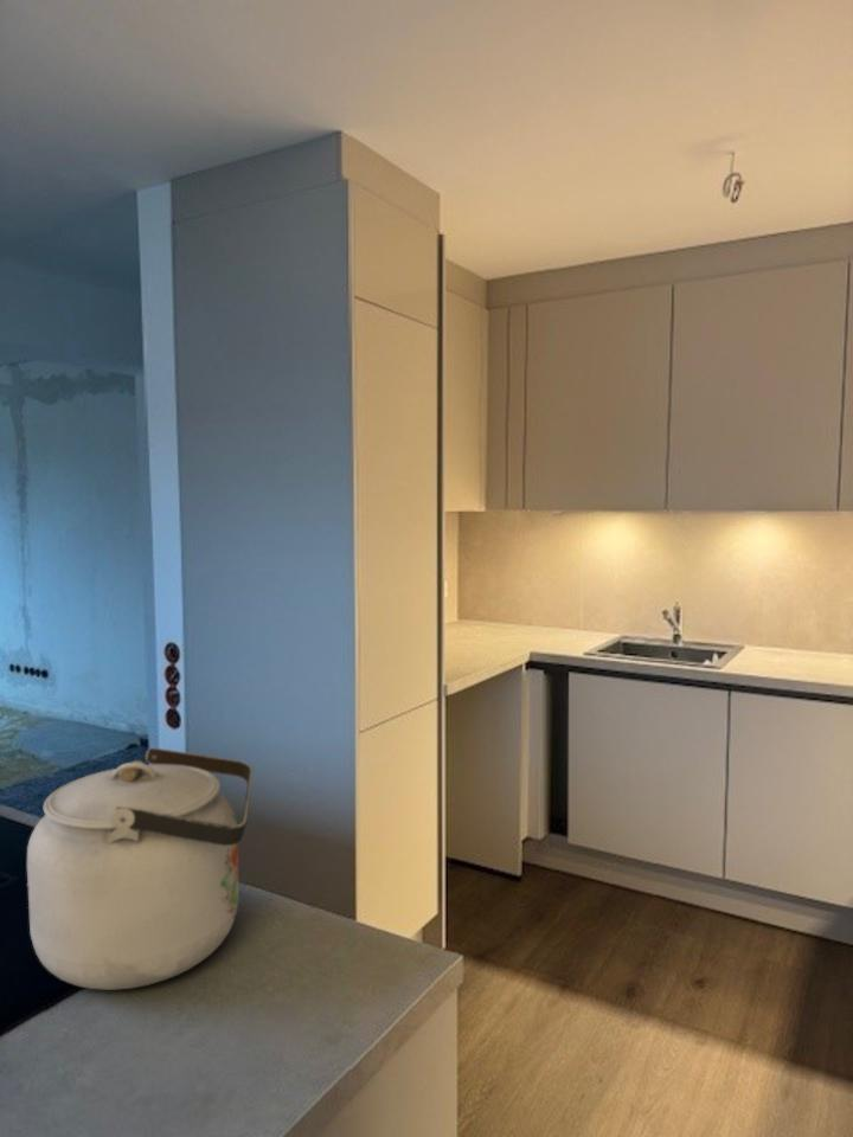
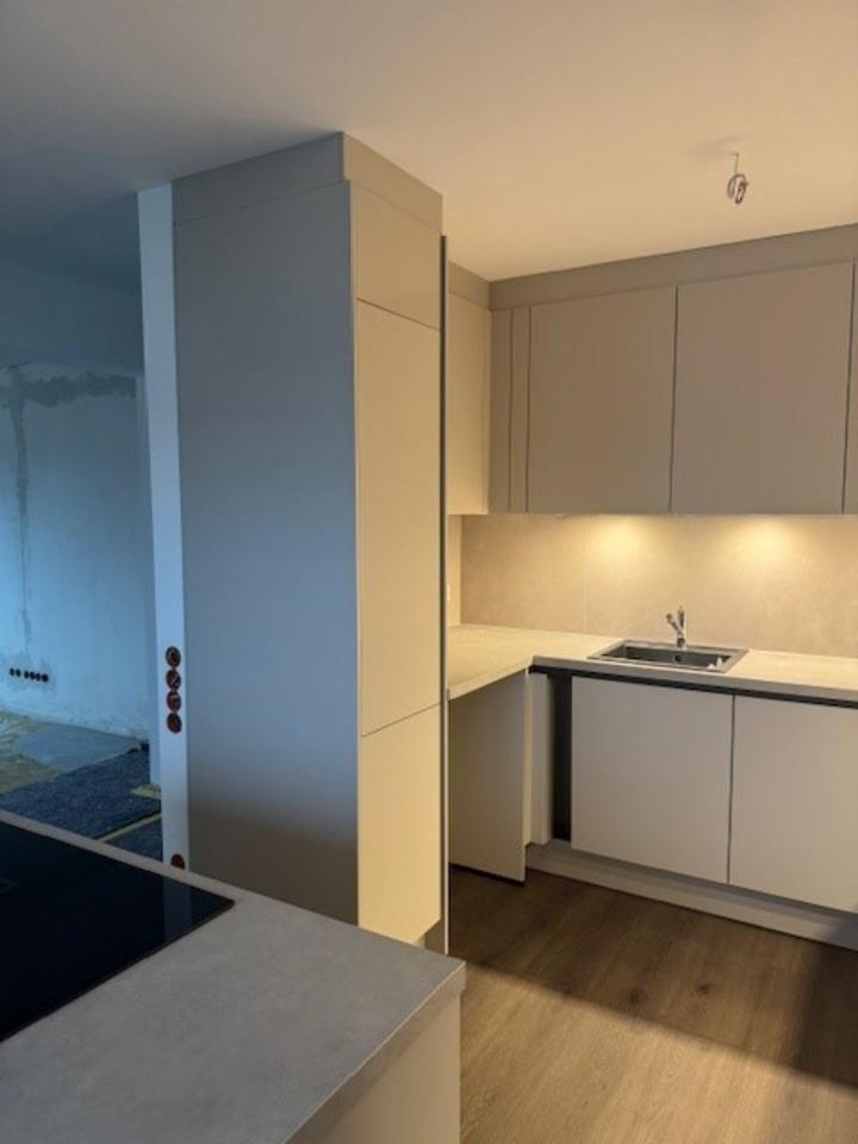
- kettle (147, 846)
